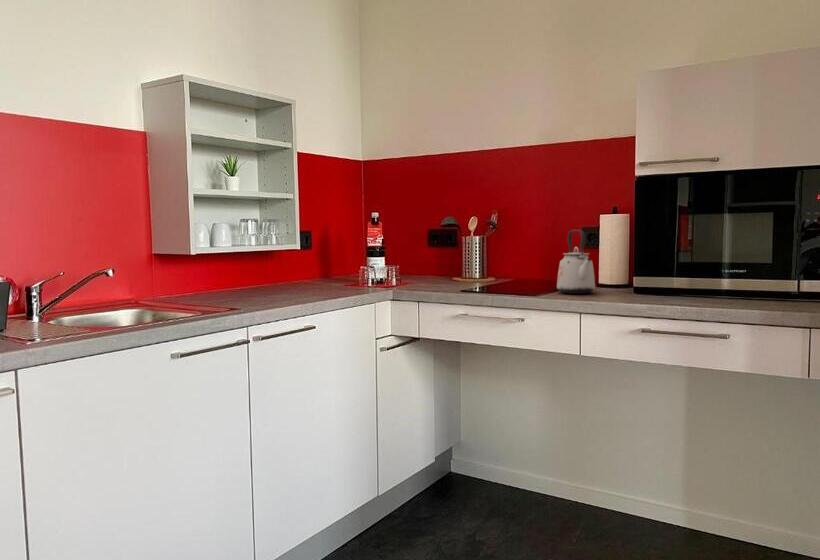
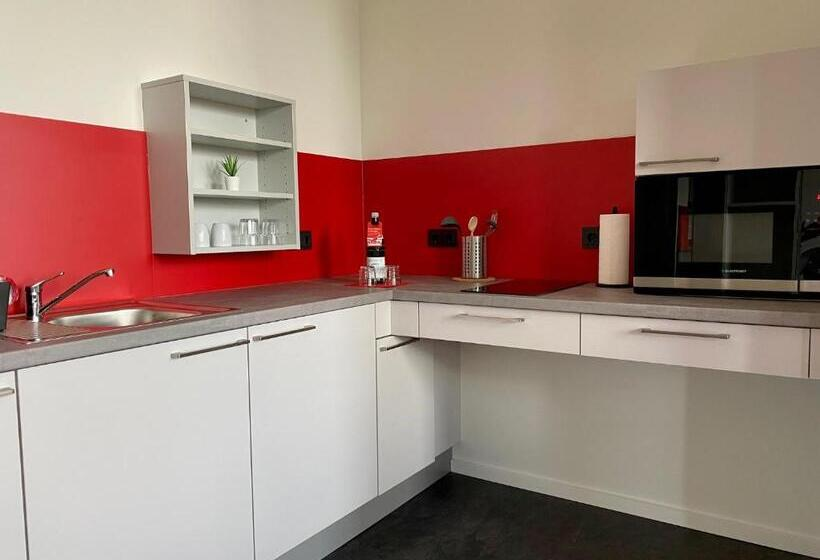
- kettle (578, 261)
